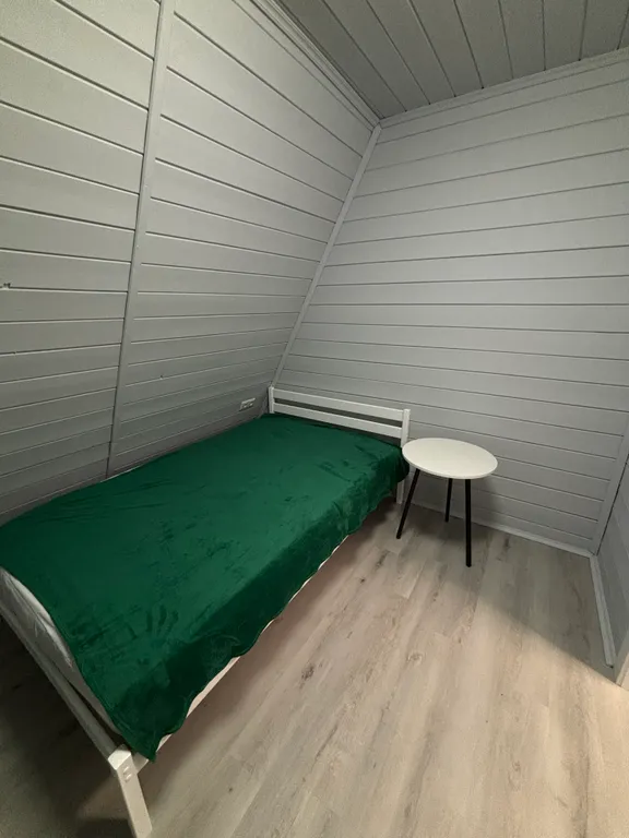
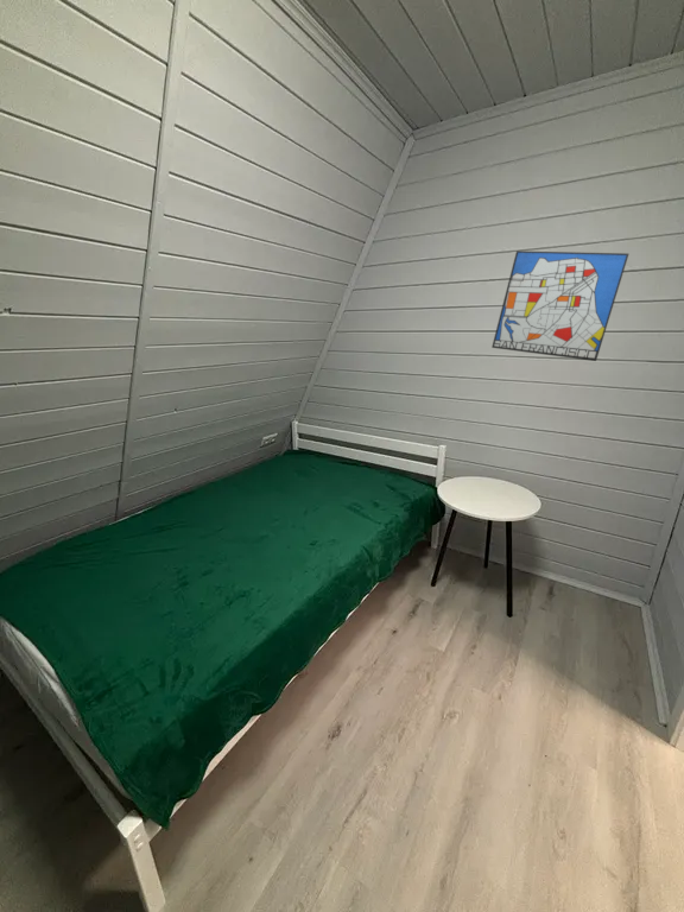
+ wall art (555, 304)
